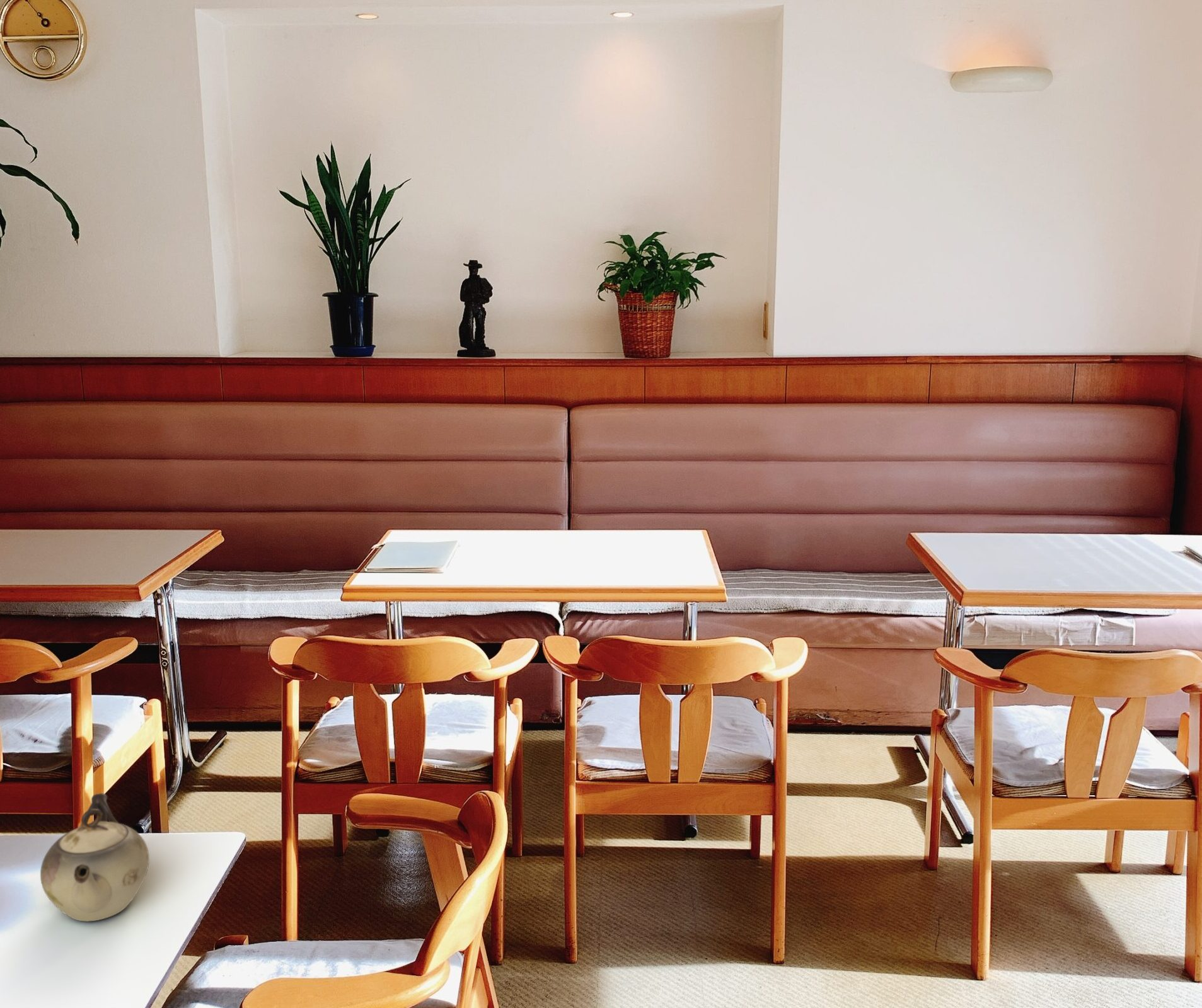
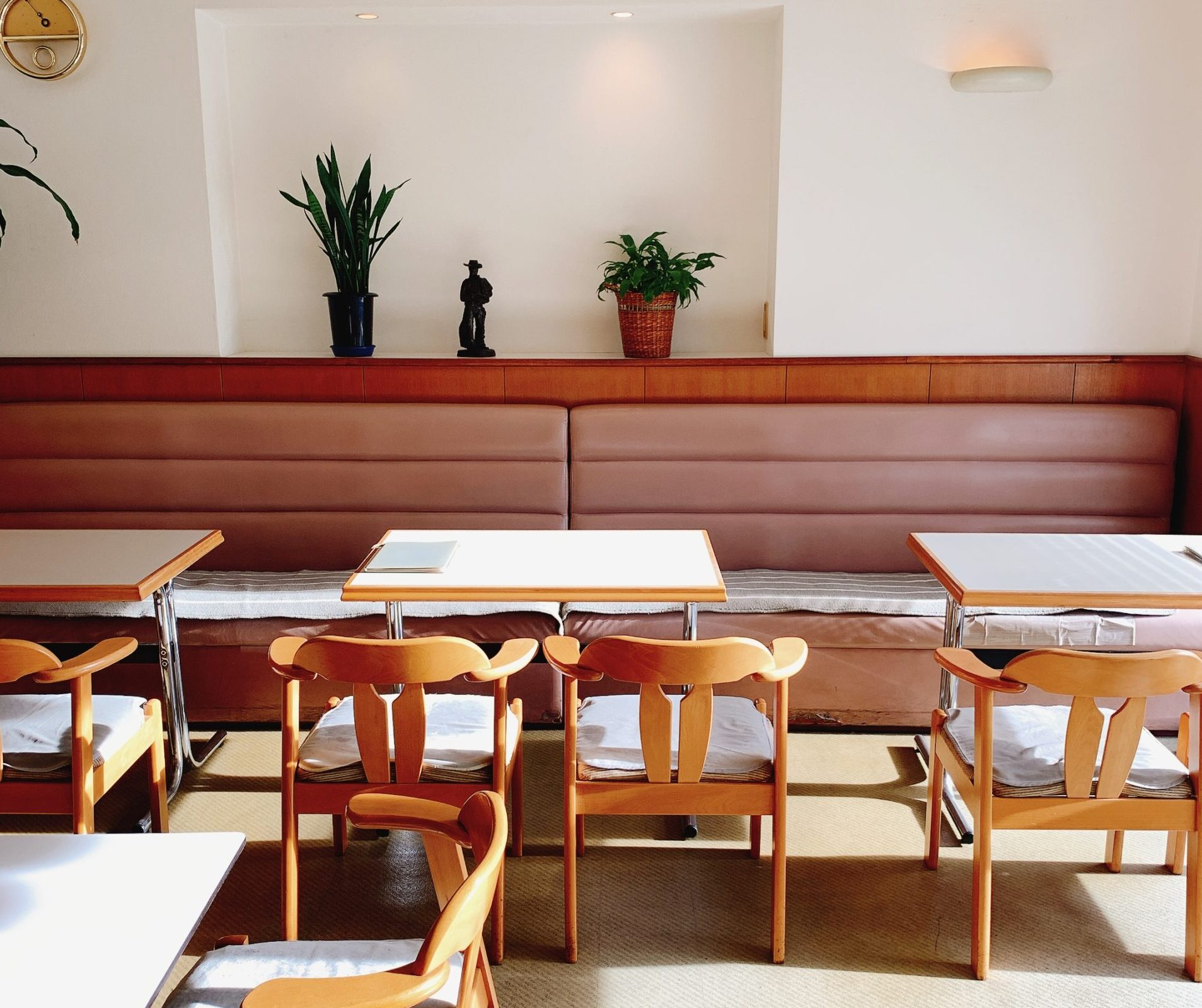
- teapot (94, 862)
